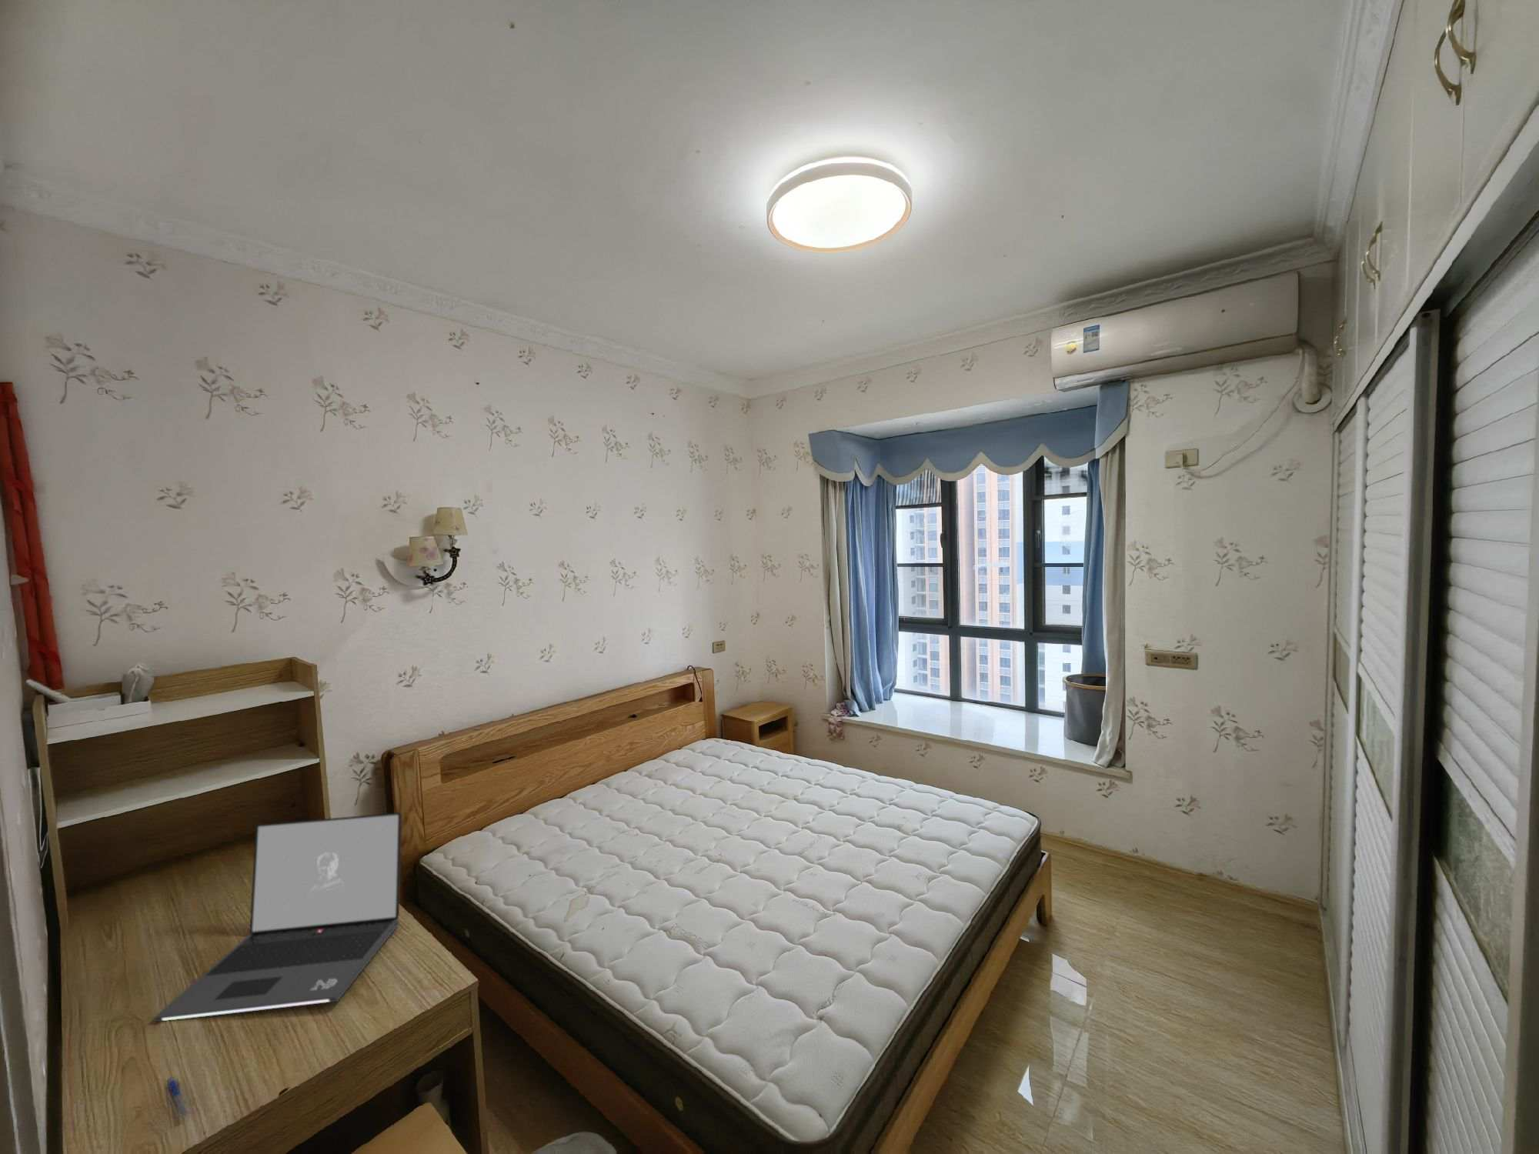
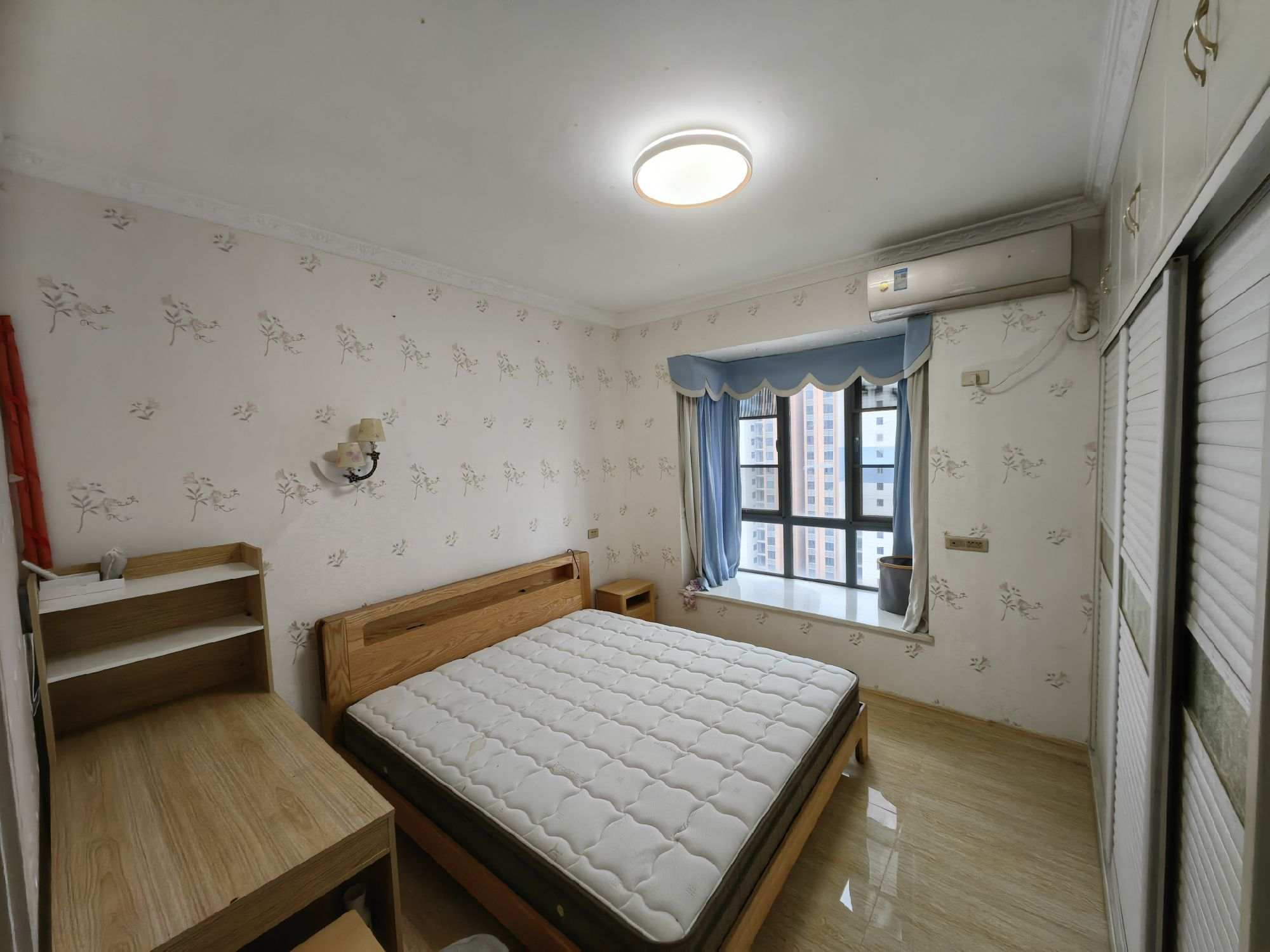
- laptop (292, 904)
- pen (177, 1096)
